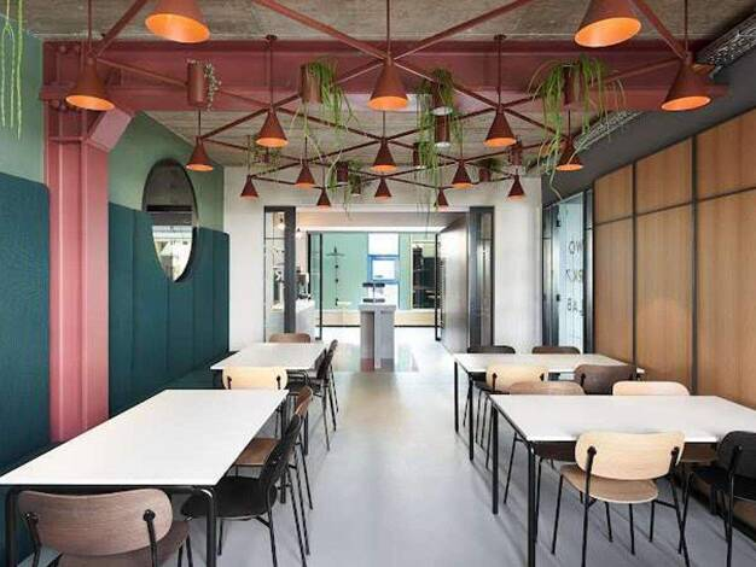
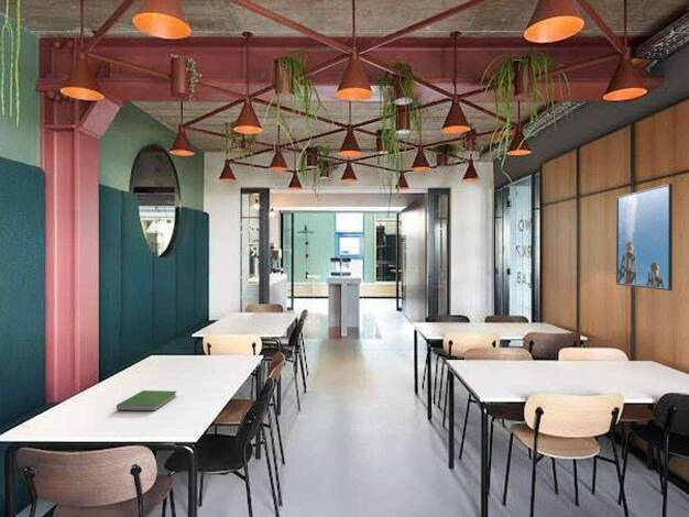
+ hardcover book (147, 399)
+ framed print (641, 239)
